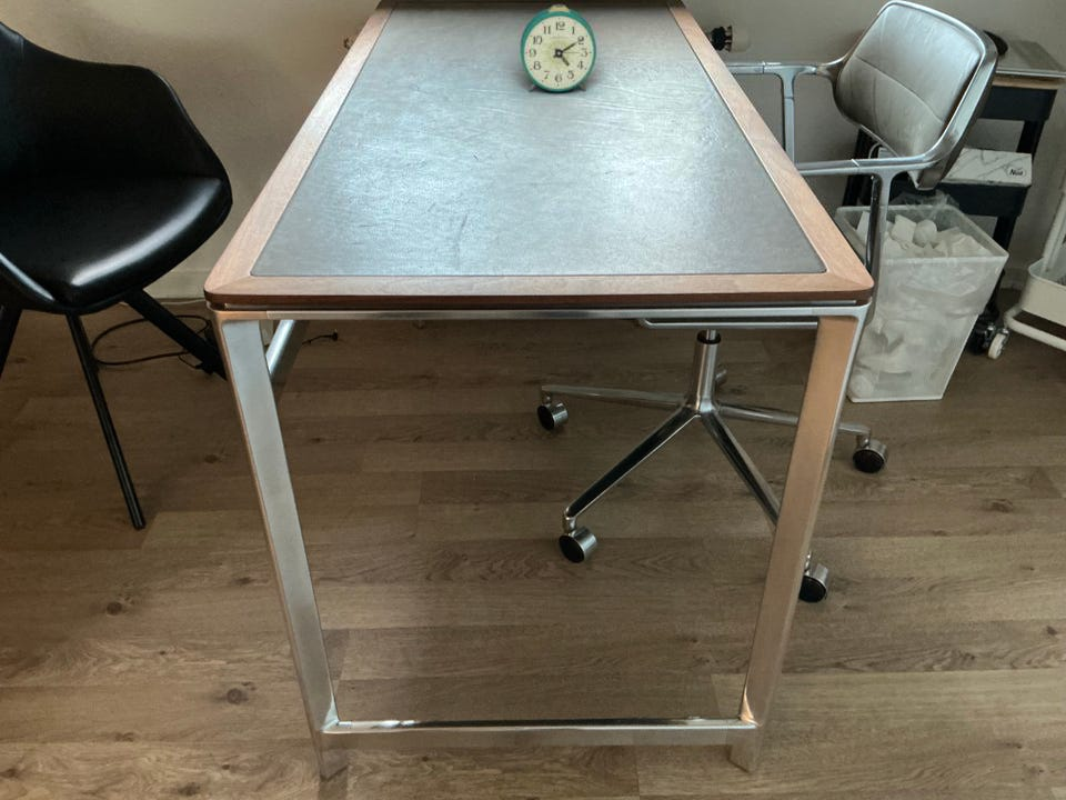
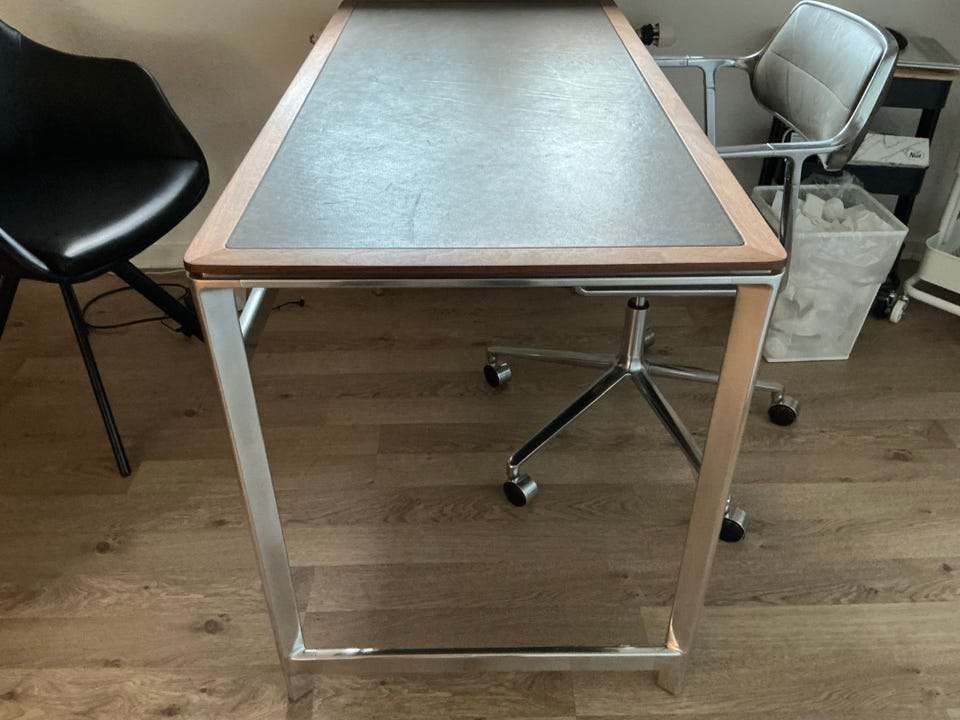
- alarm clock (557, 46)
